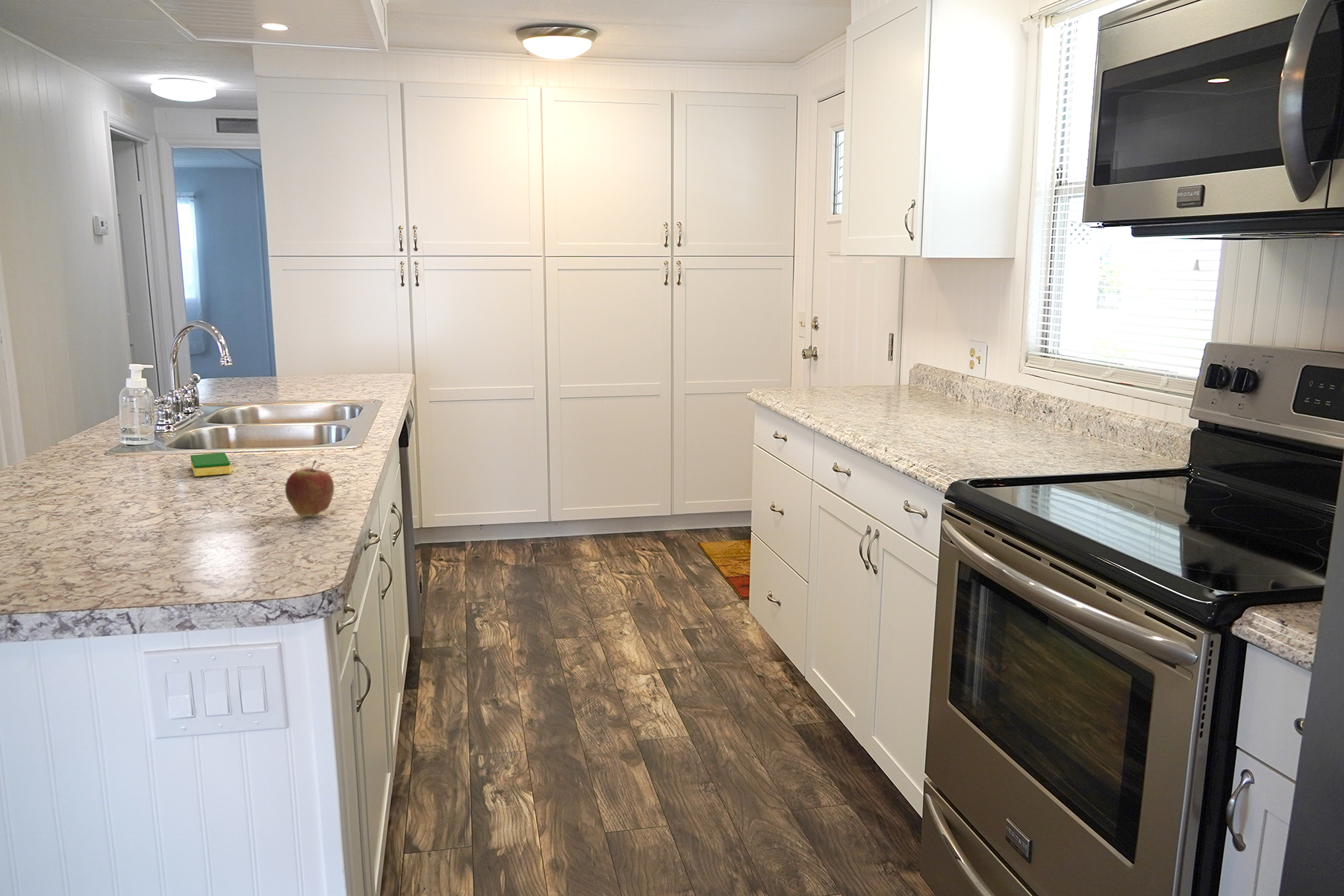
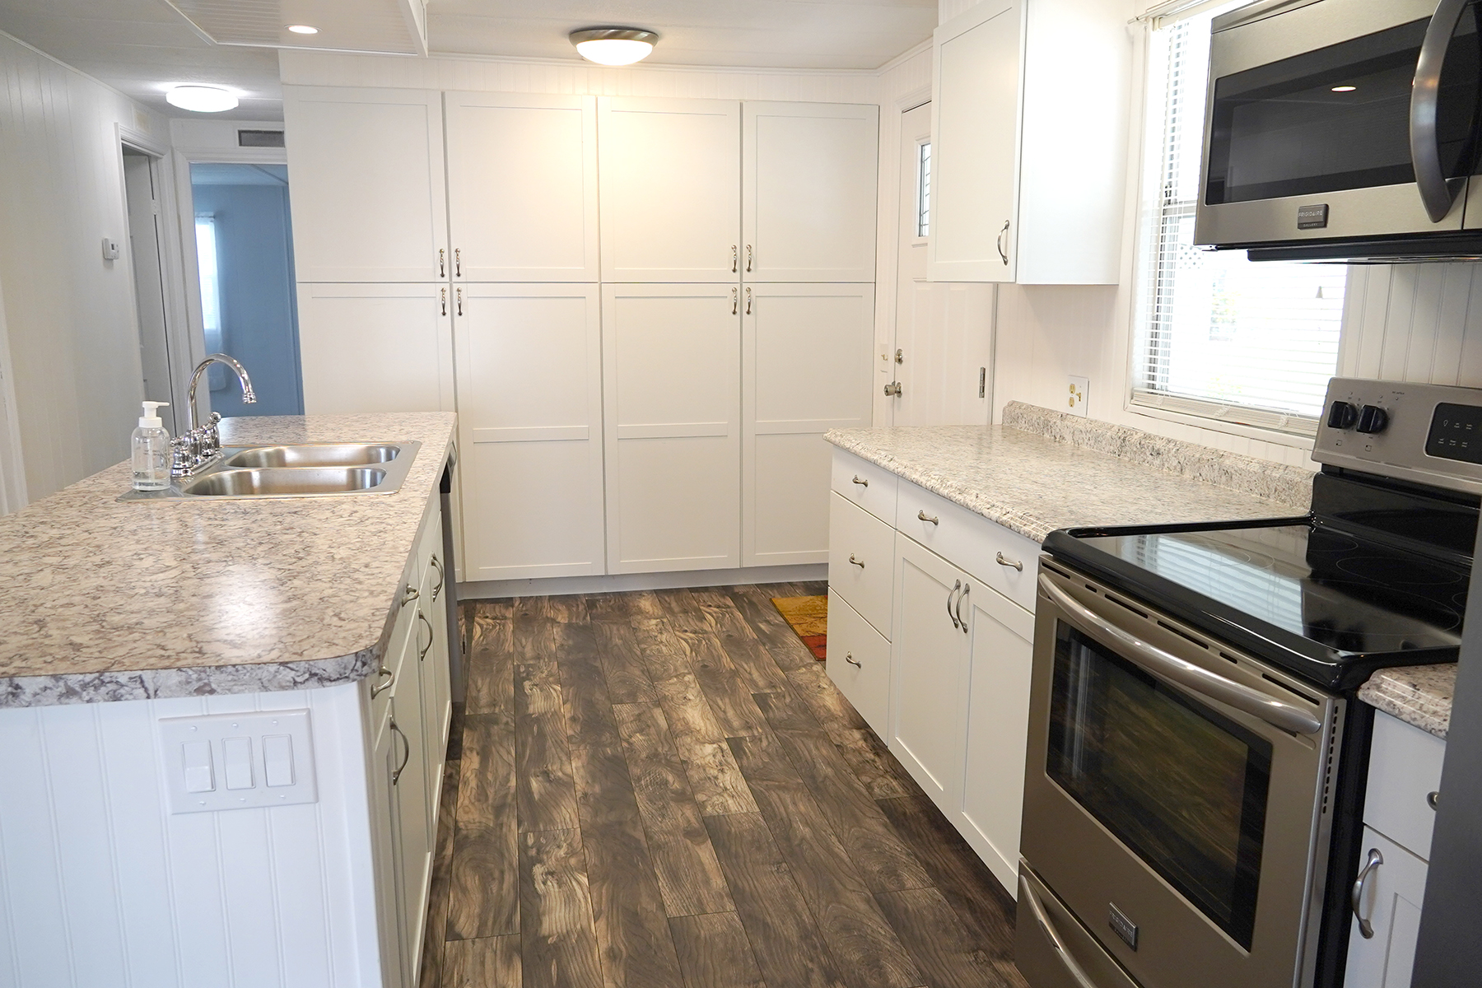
- apple (310, 488)
- dish sponge (210, 464)
